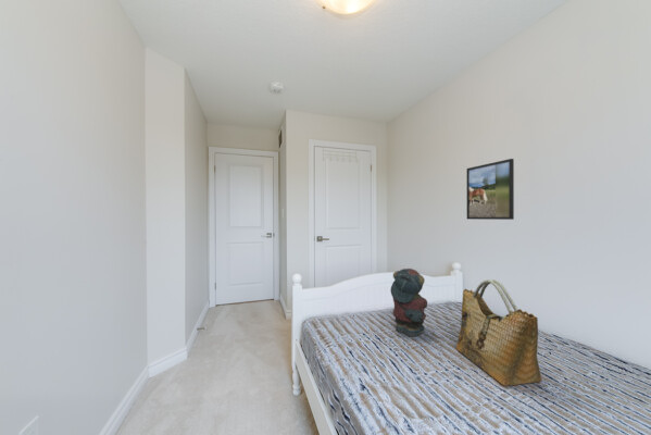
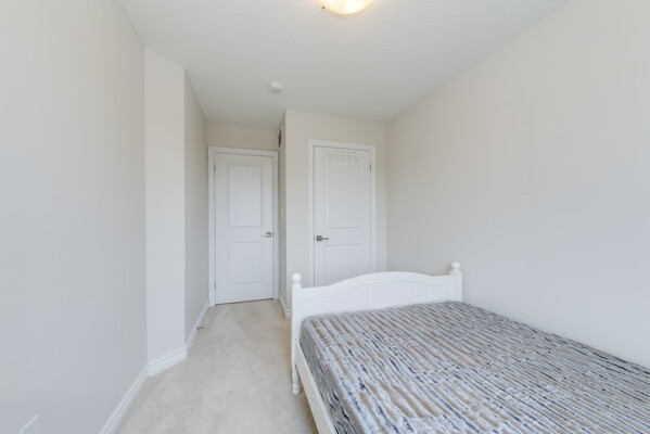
- grocery bag (494, 322)
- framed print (488, 191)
- teddy bear (410, 300)
